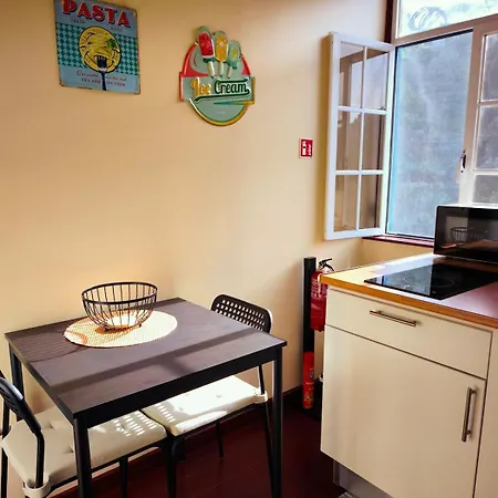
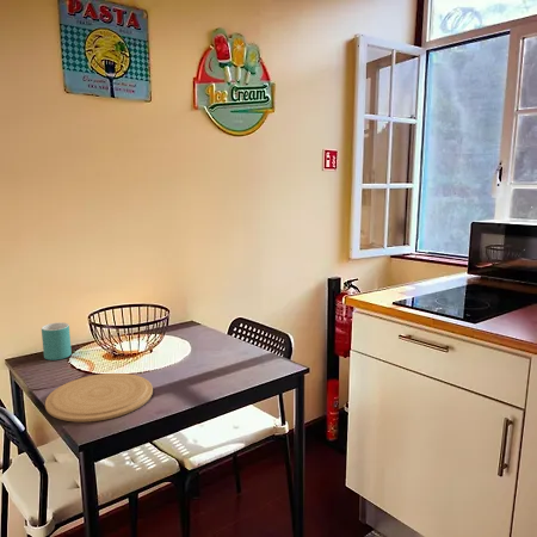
+ plate (100, 394)
+ mug (56, 339)
